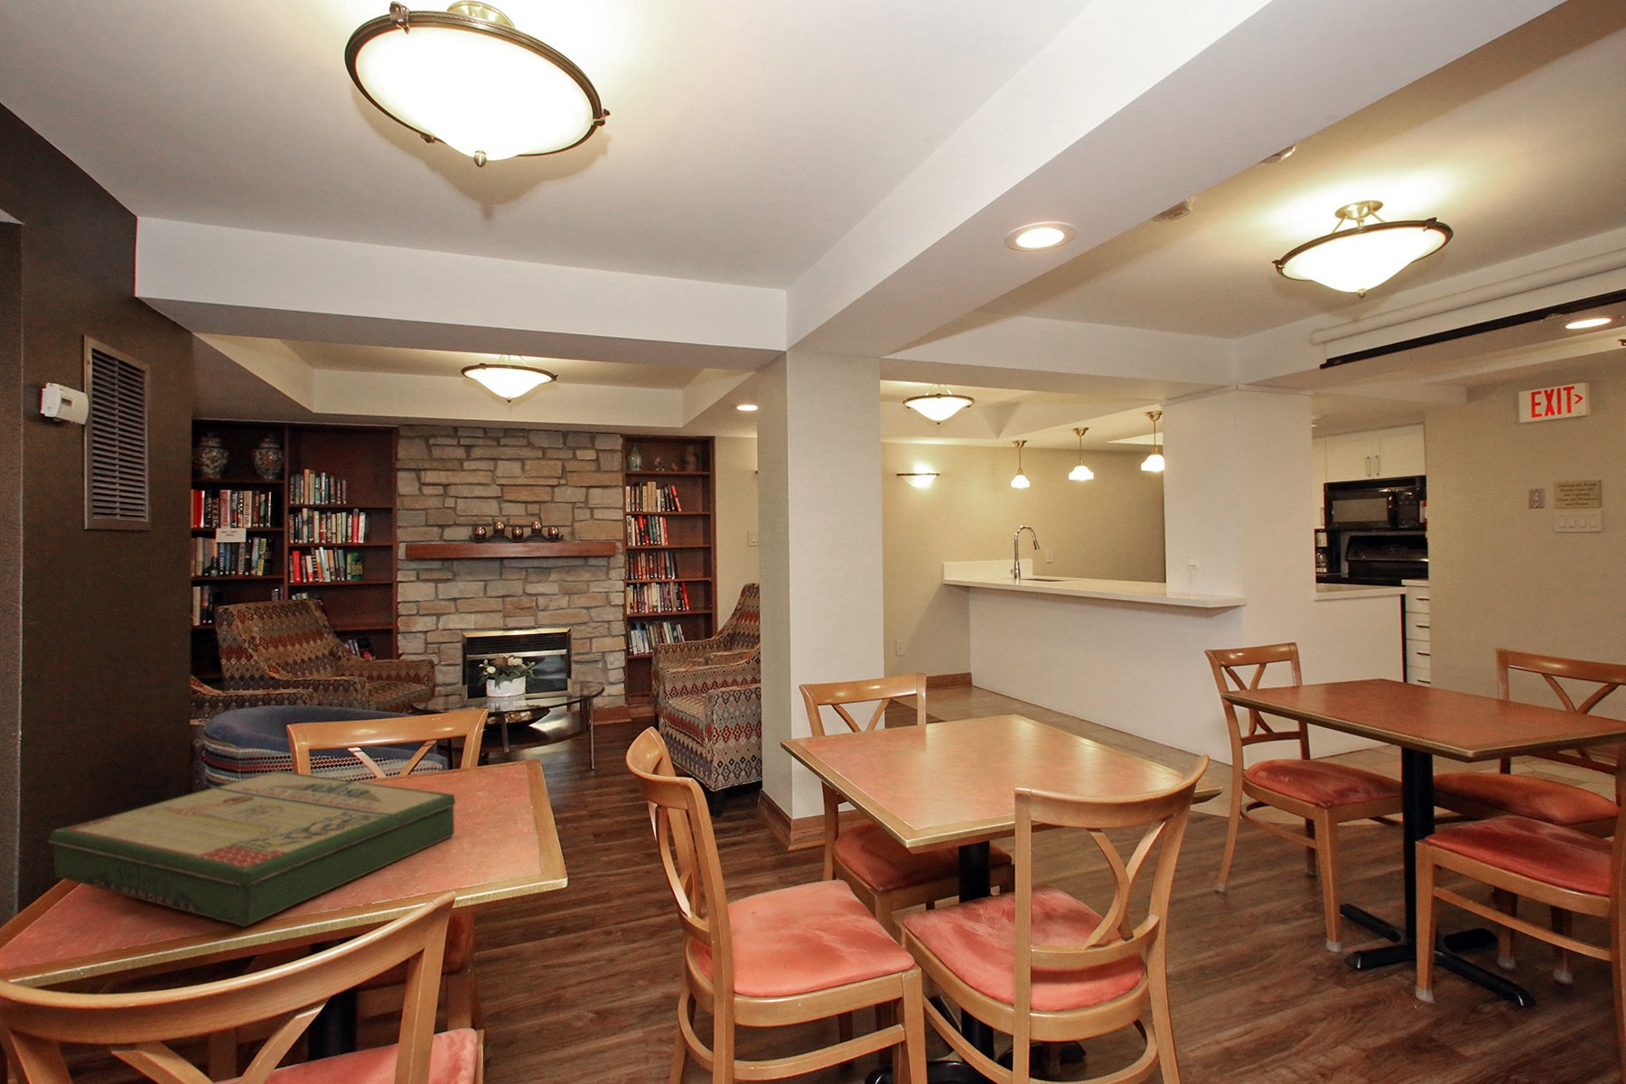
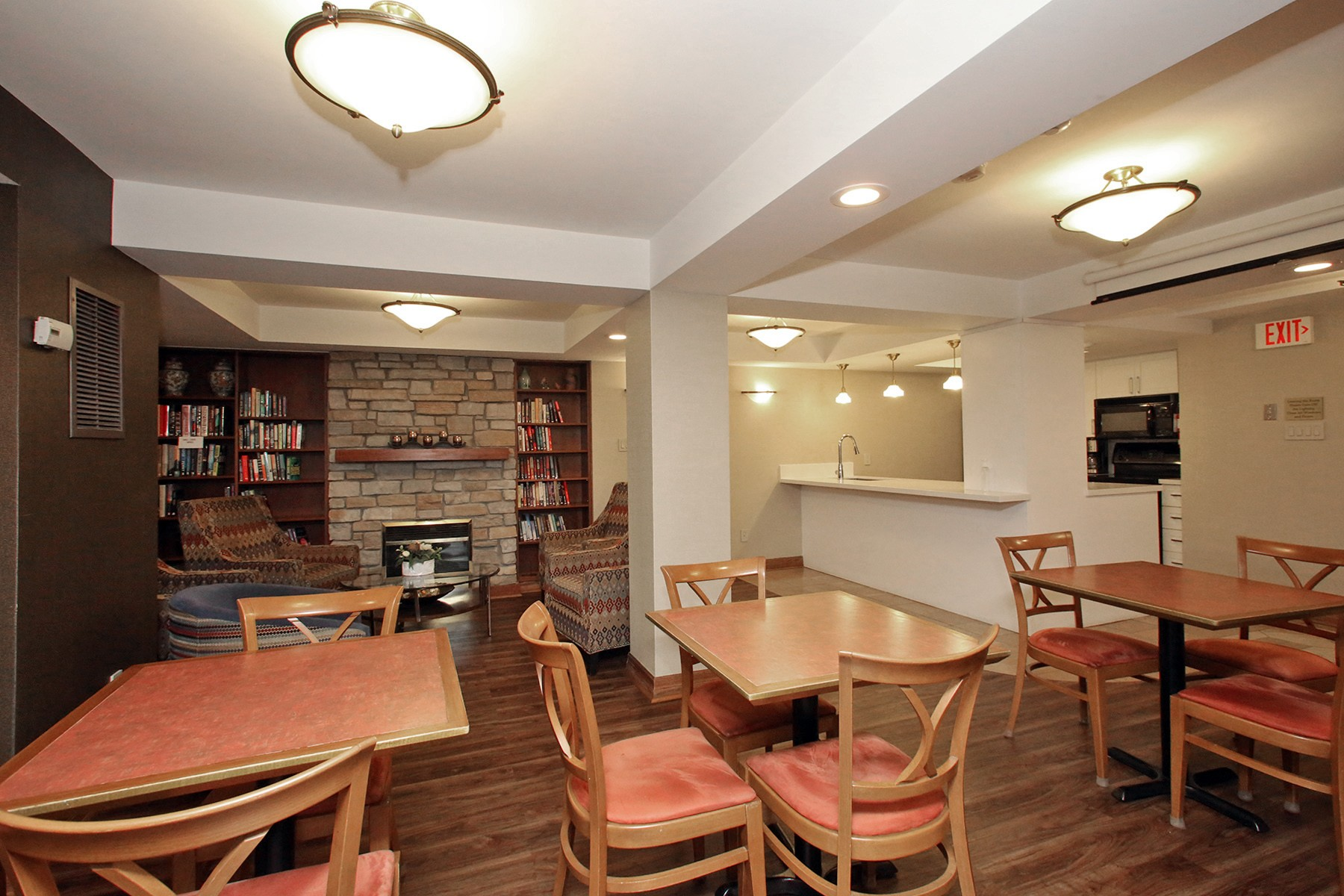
- board game (265, 832)
